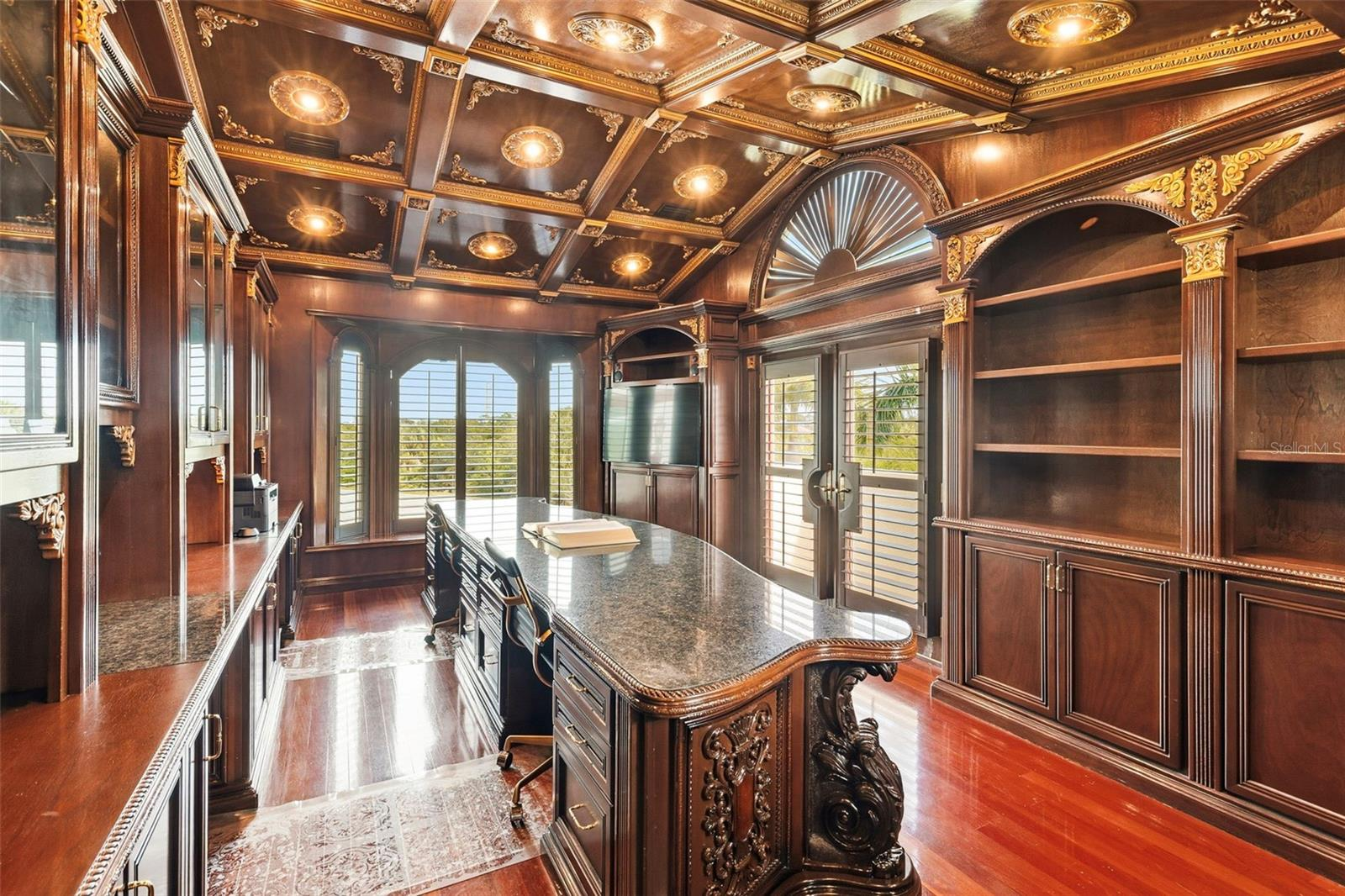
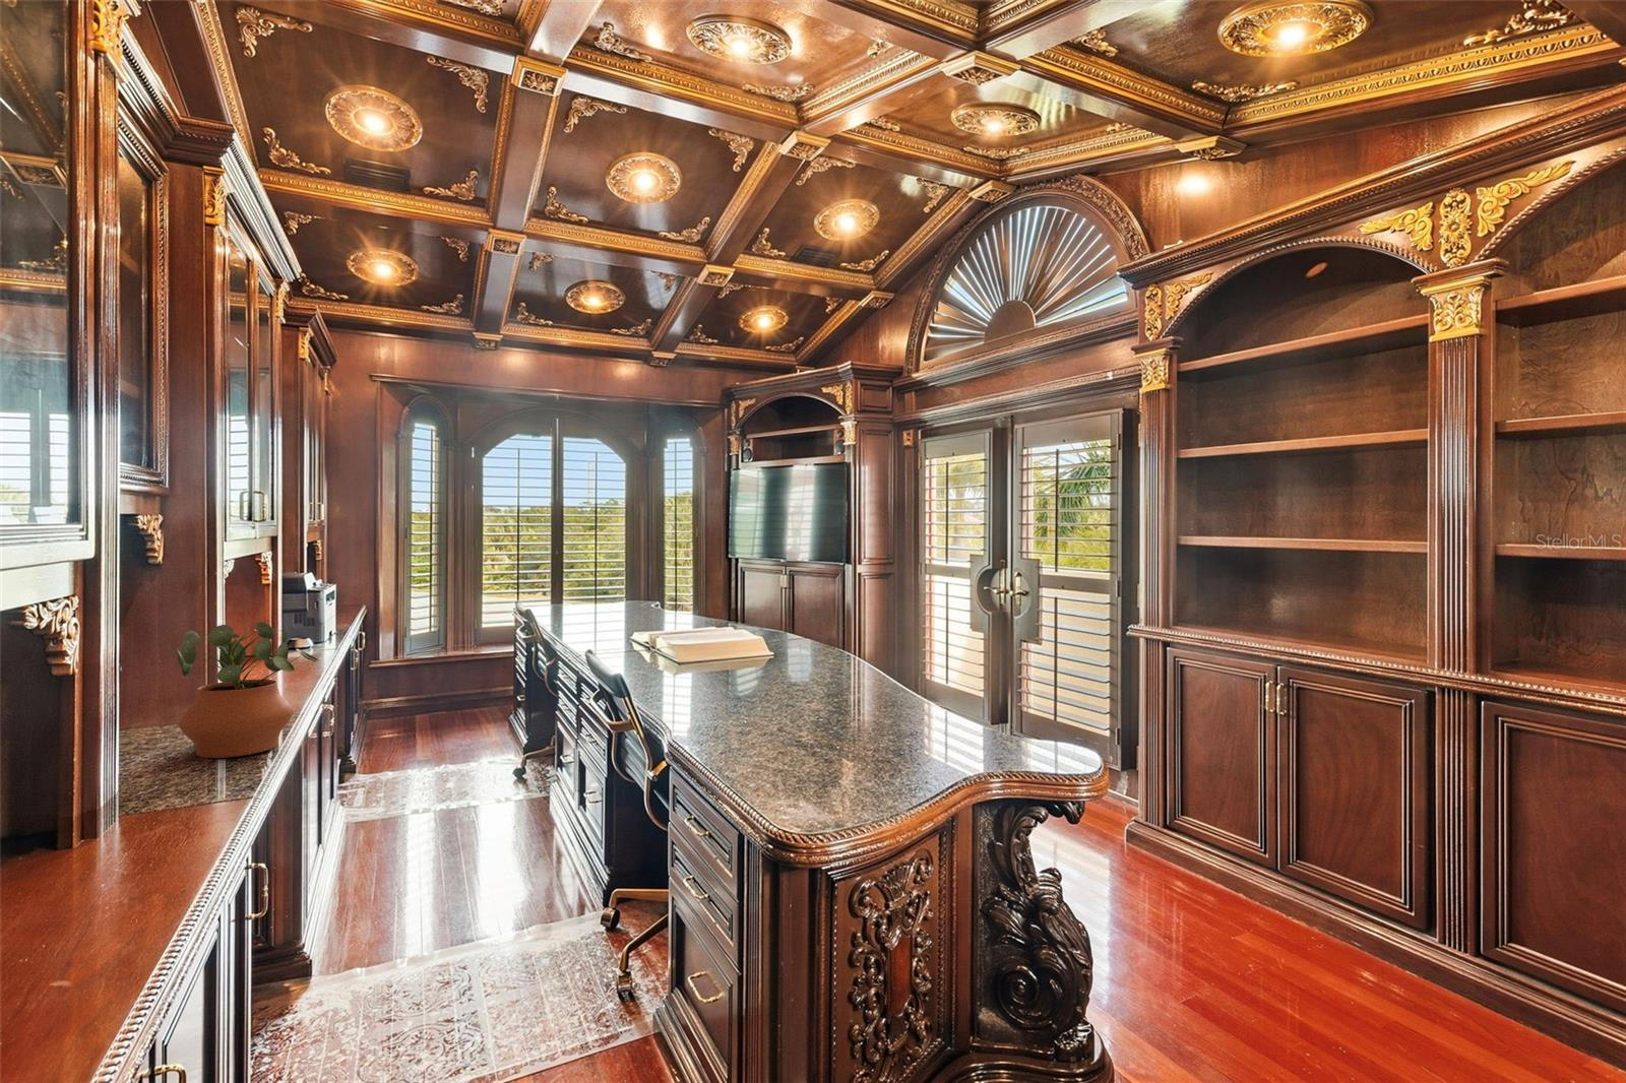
+ potted plant (251, 684)
